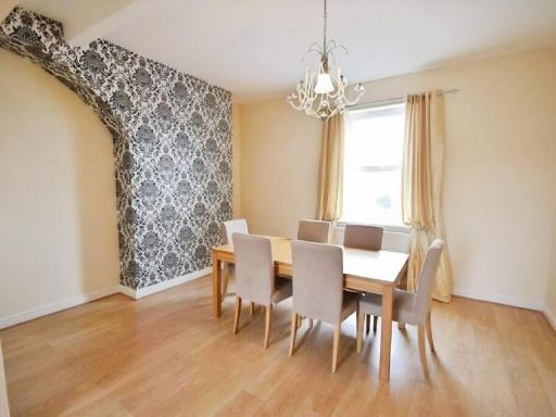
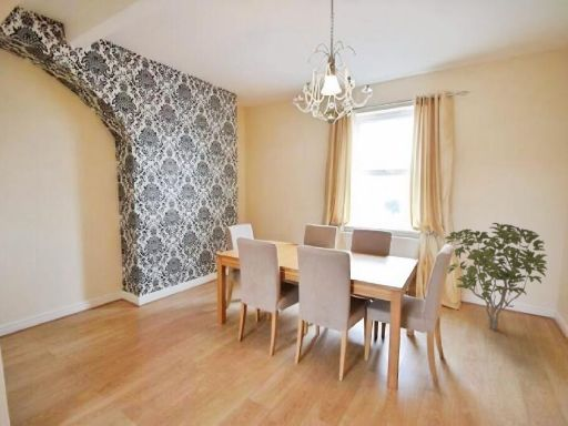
+ shrub (496, 275)
